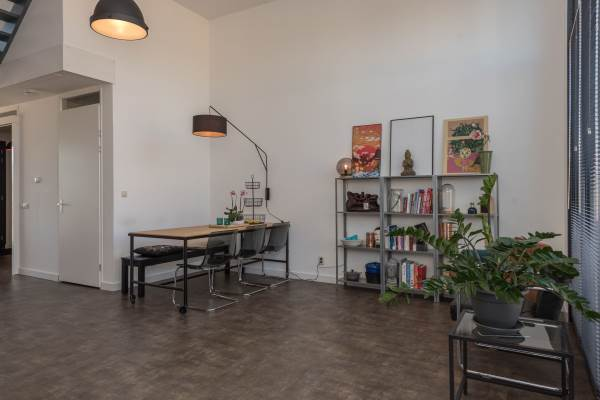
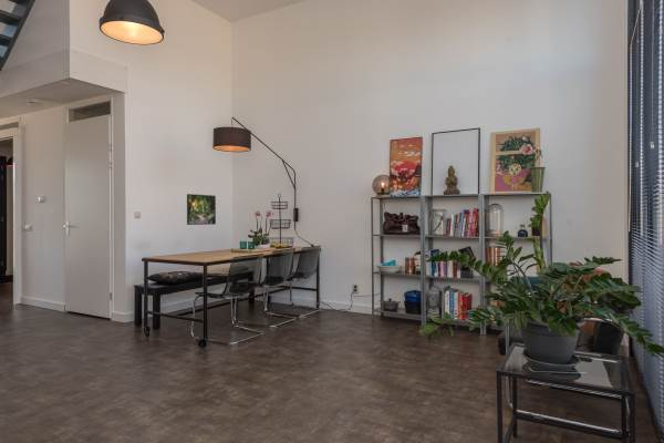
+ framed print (201, 209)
